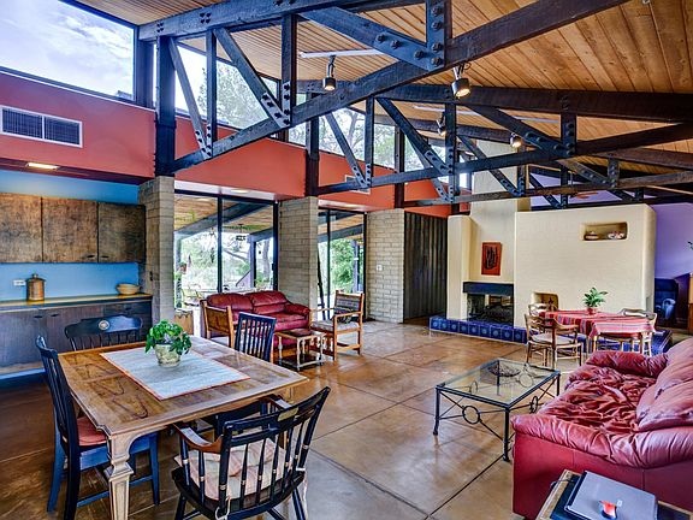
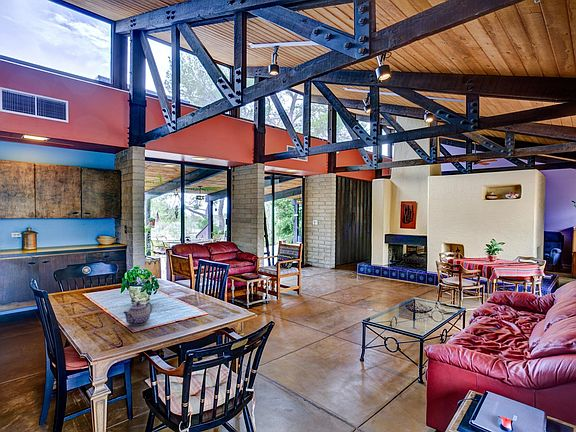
+ teapot (138, 312)
